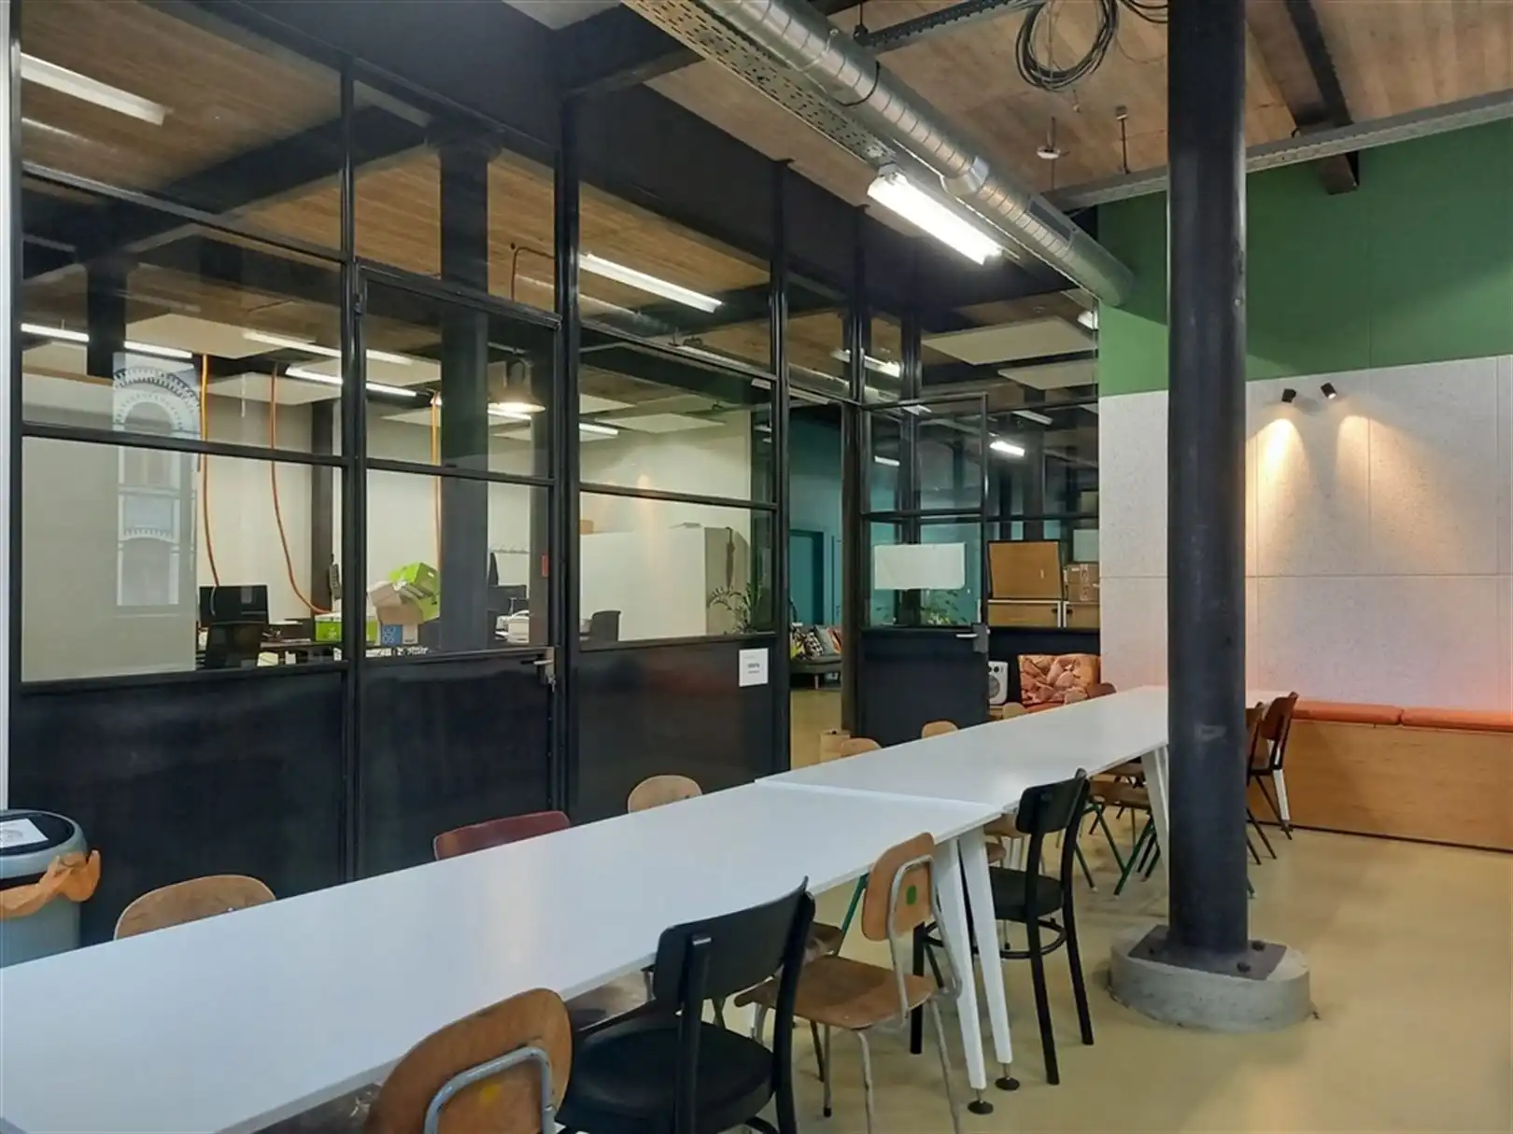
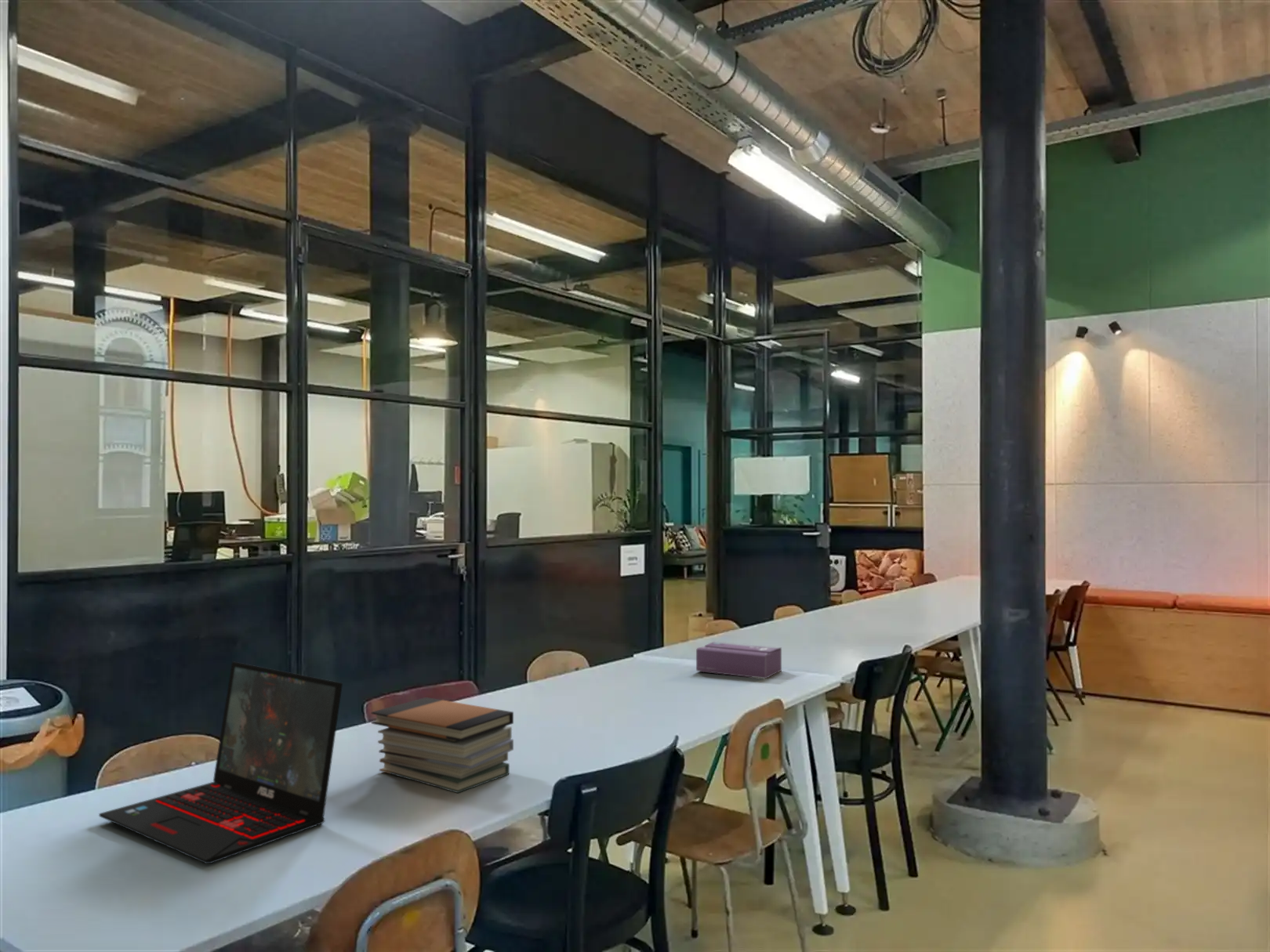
+ book stack (444, 742)
+ laptop (221, 751)
+ tissue box (738, 659)
